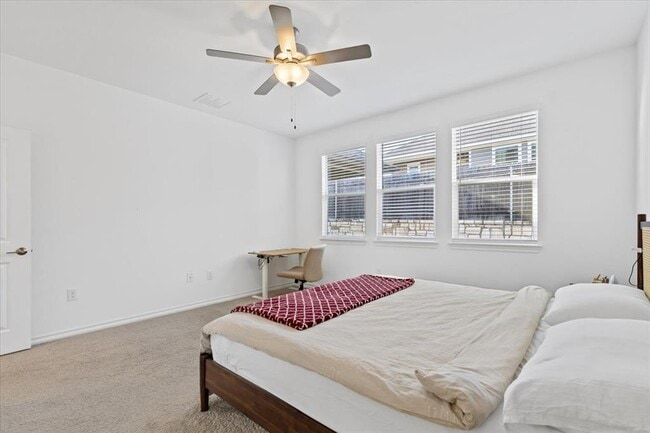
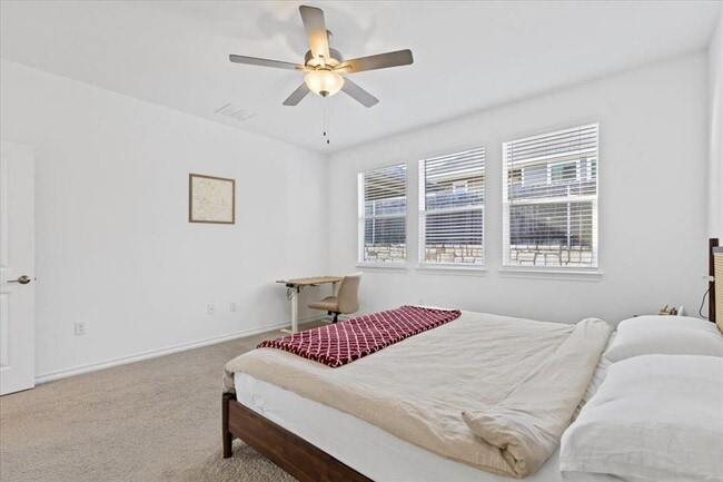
+ wall art (211, 200)
